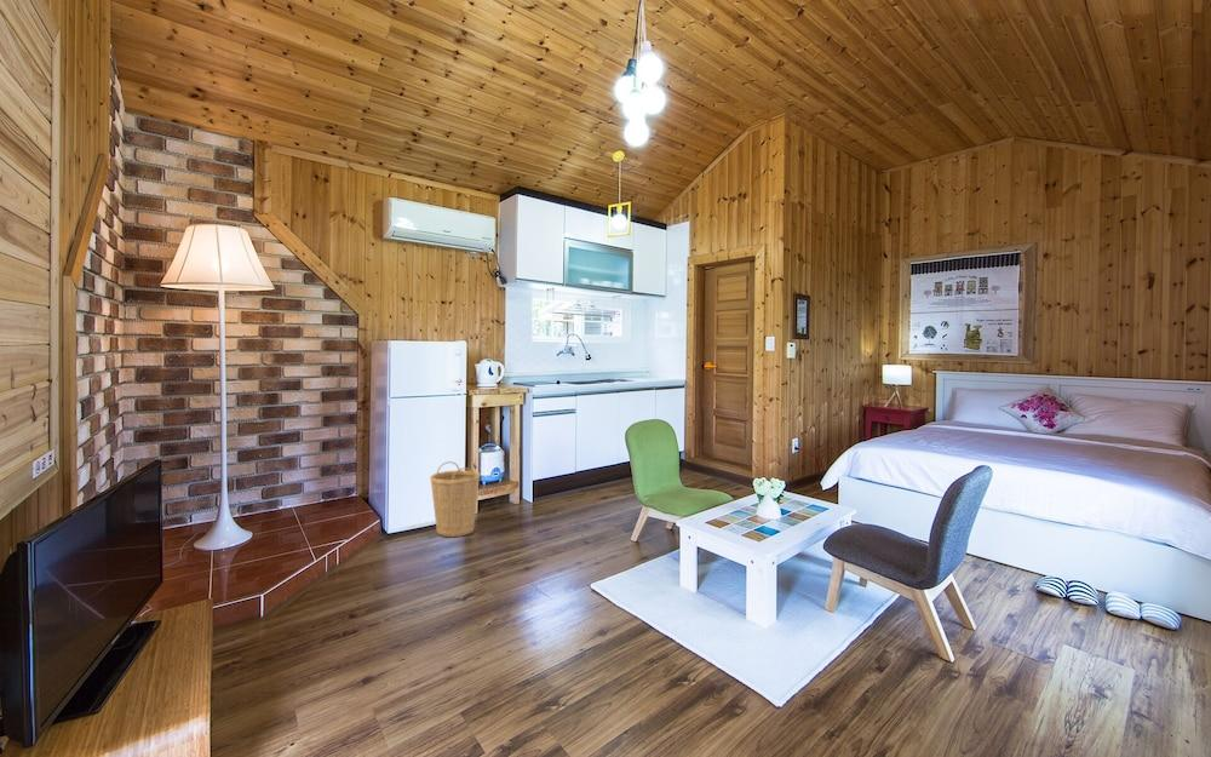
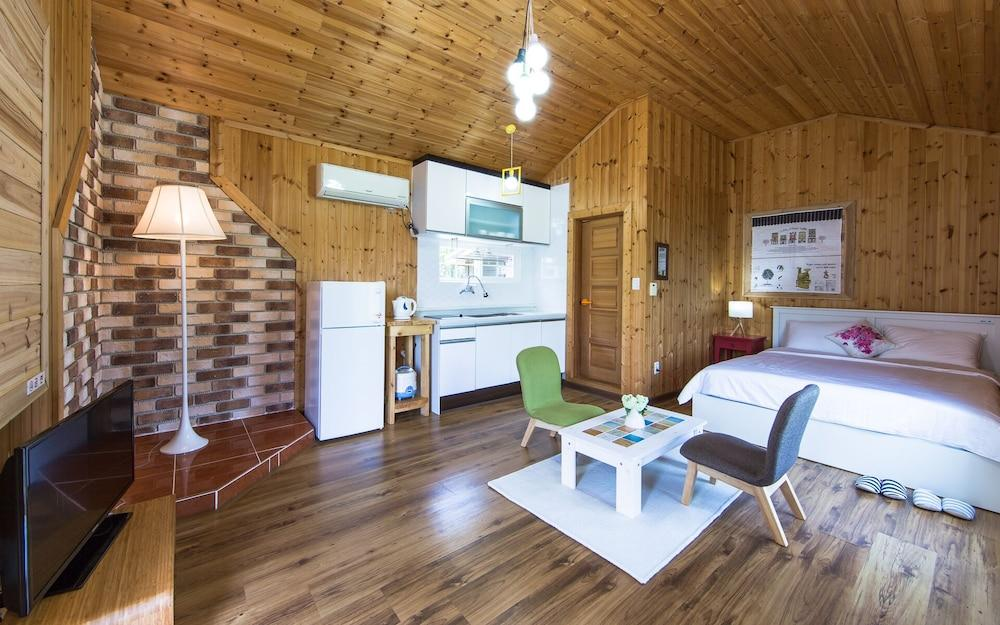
- basket (455, 498)
